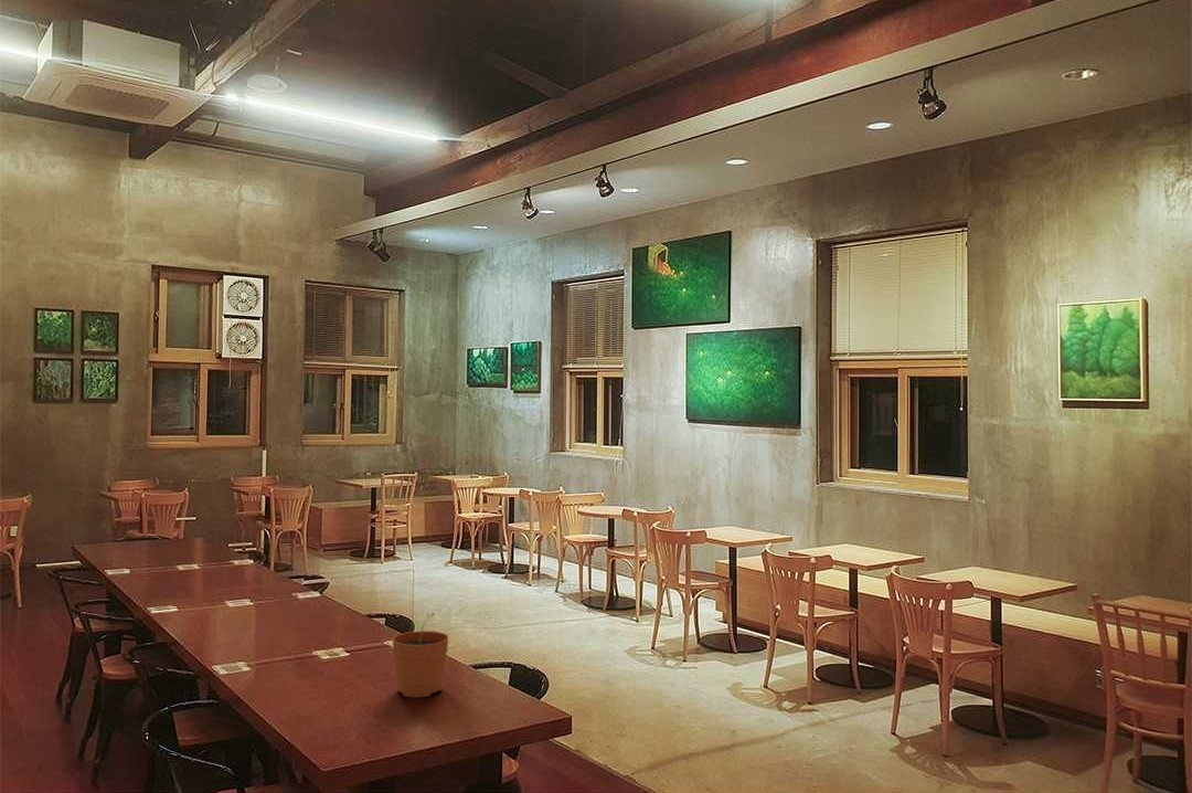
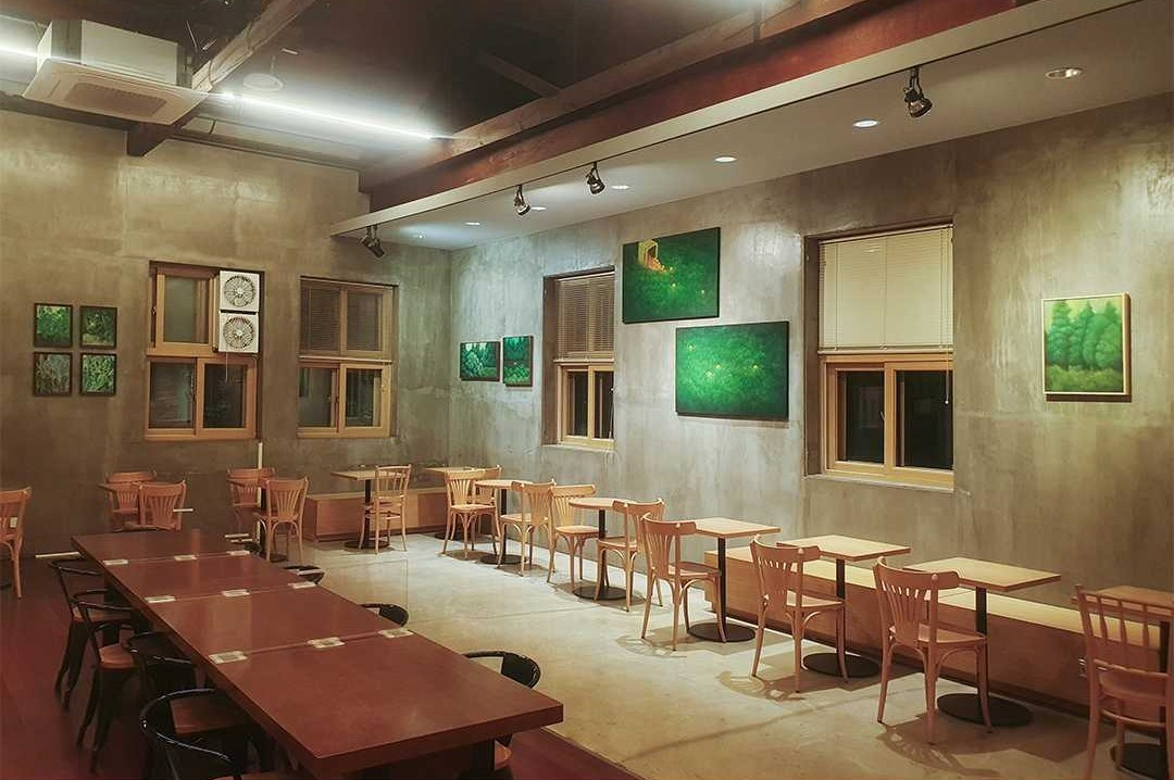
- plant pot (419, 651)
